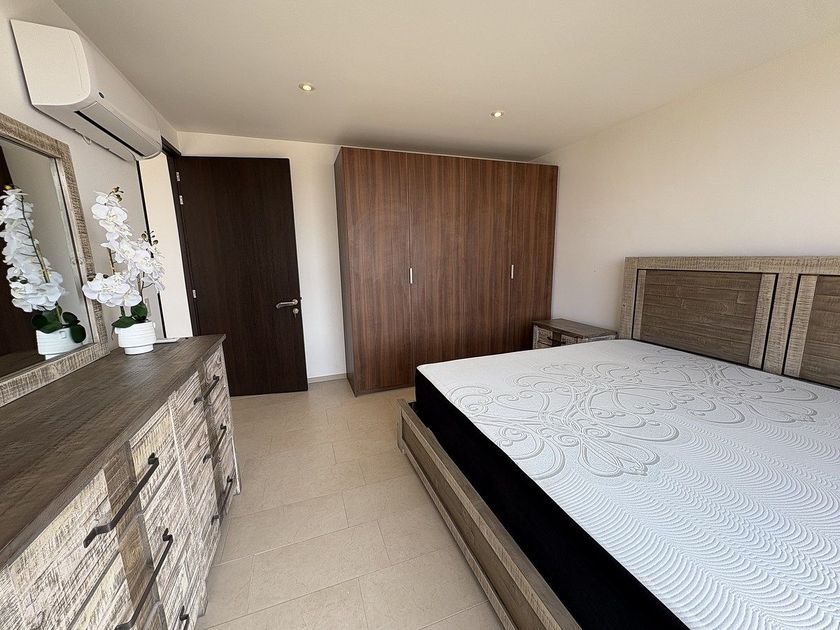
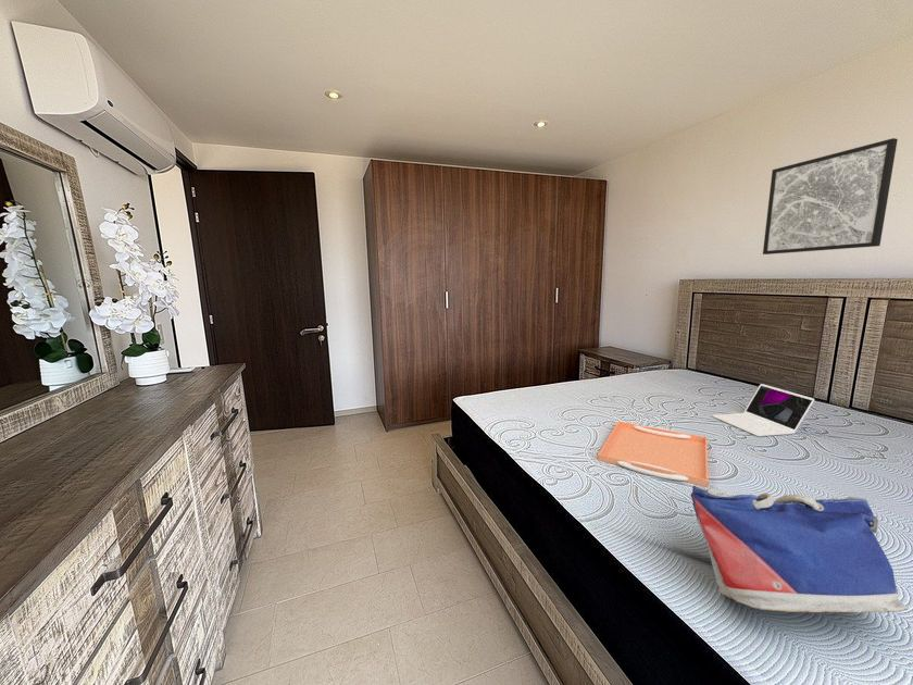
+ wall art (821, 203)
+ laptop (760, 406)
+ tote bag (792, 553)
+ serving tray (654, 448)
